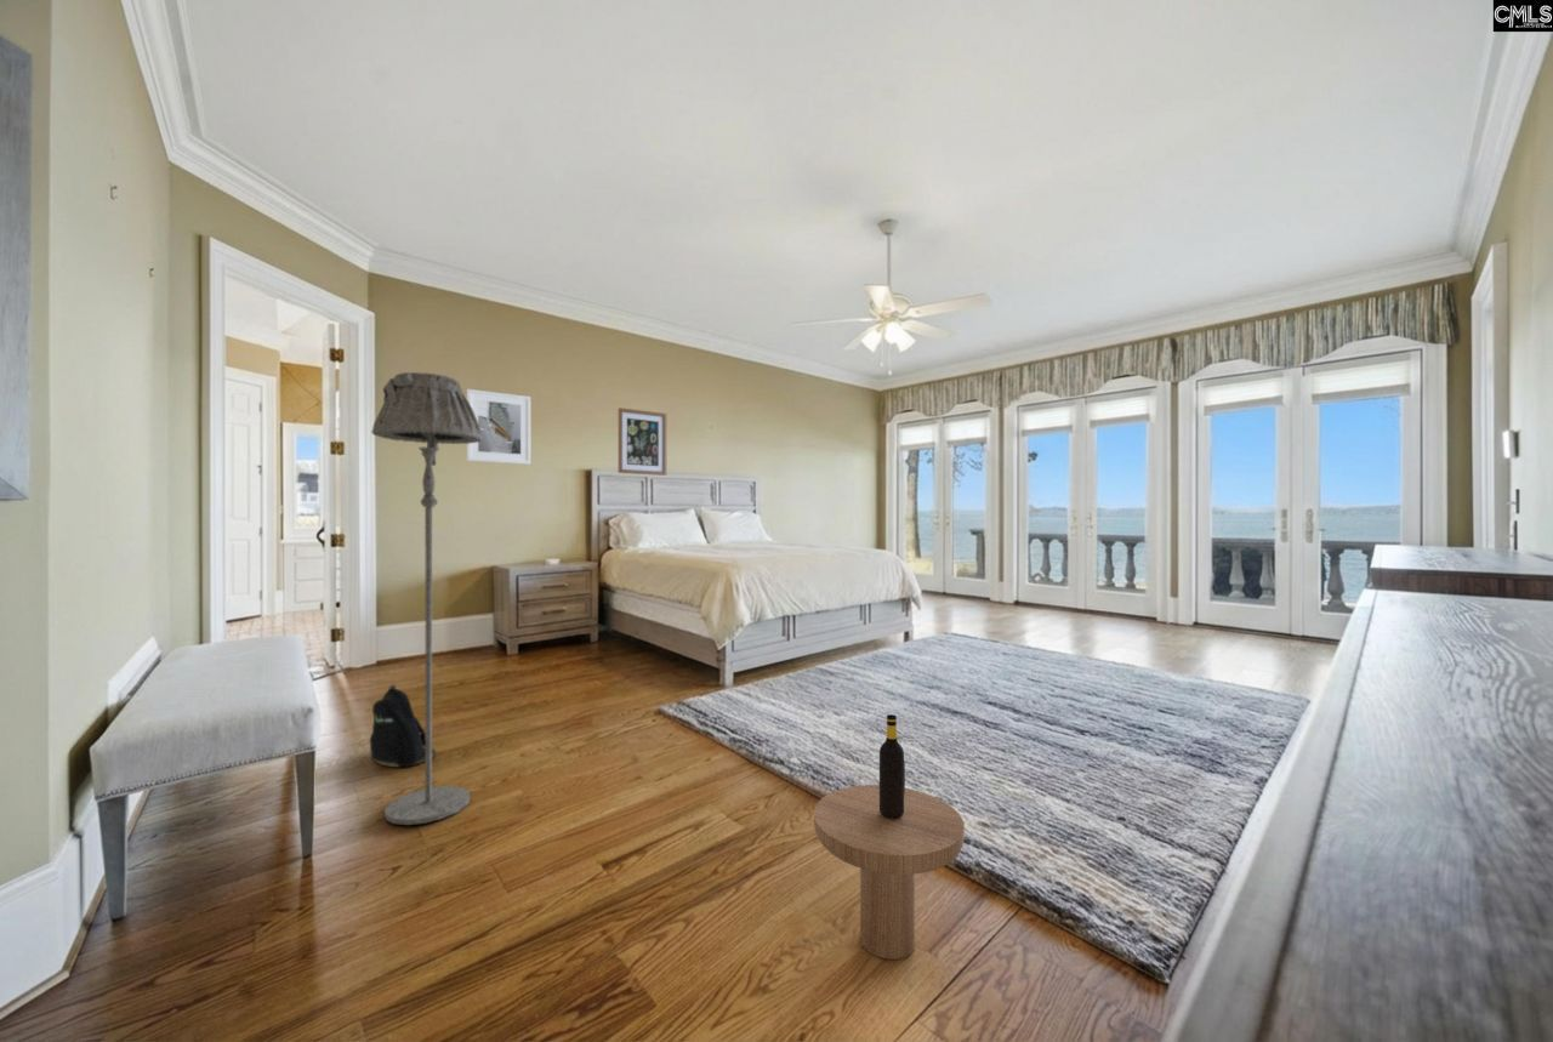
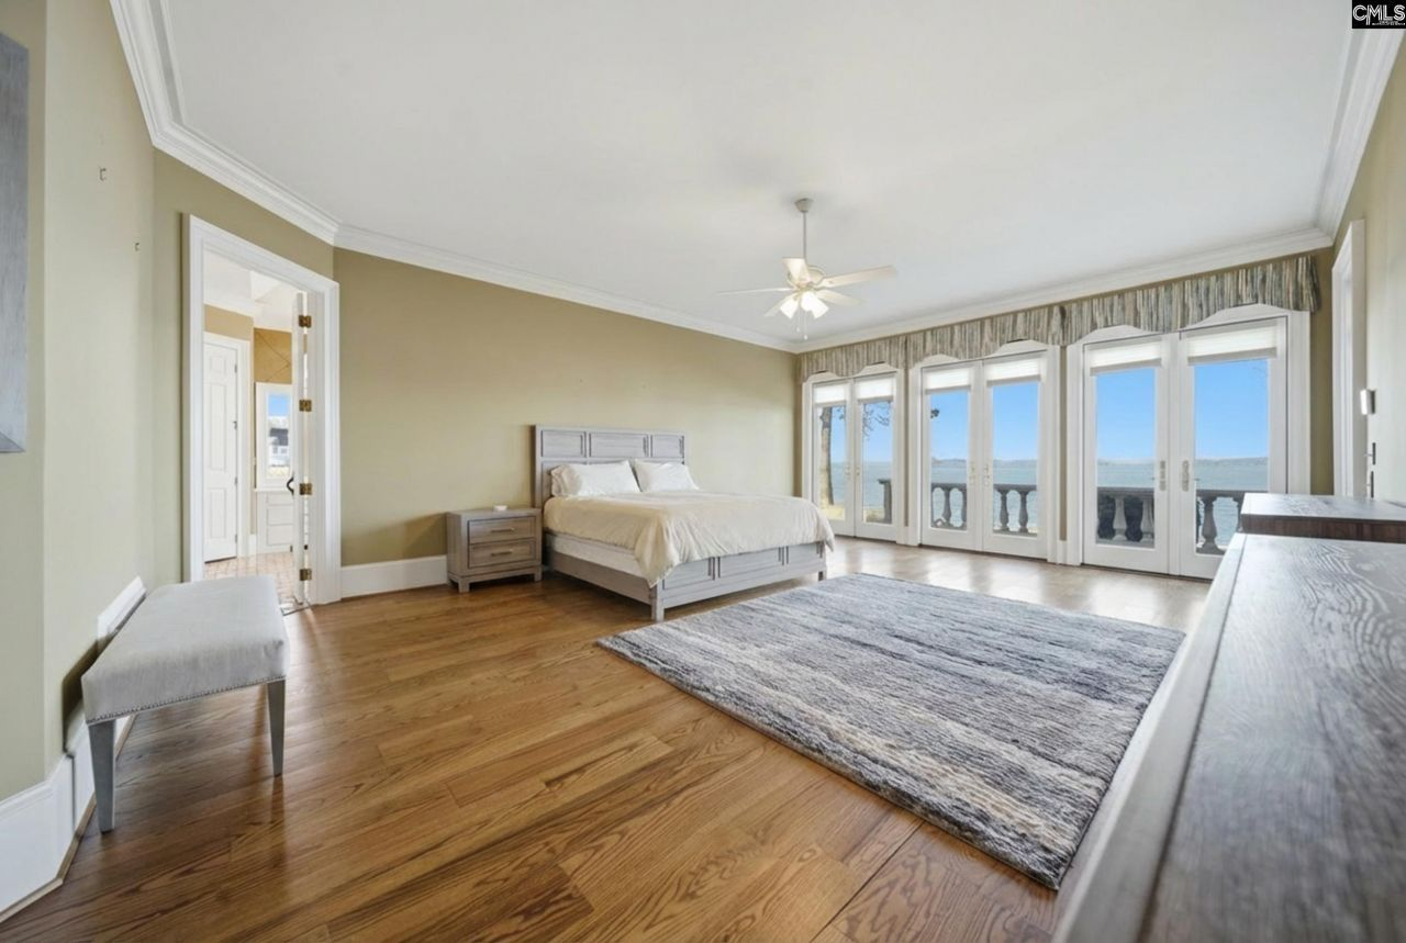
- backpack (402, 719)
- floor lamp (428, 591)
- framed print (499, 427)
- side table (887, 829)
- wall art (643, 442)
